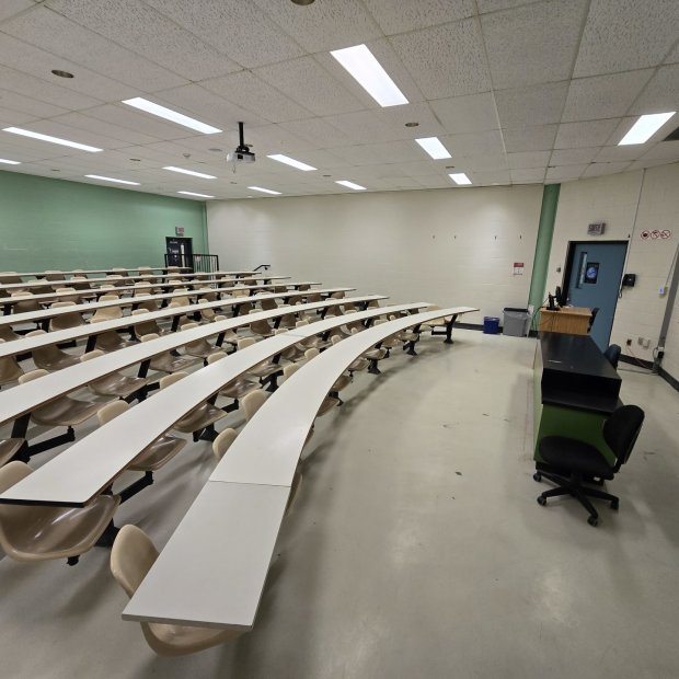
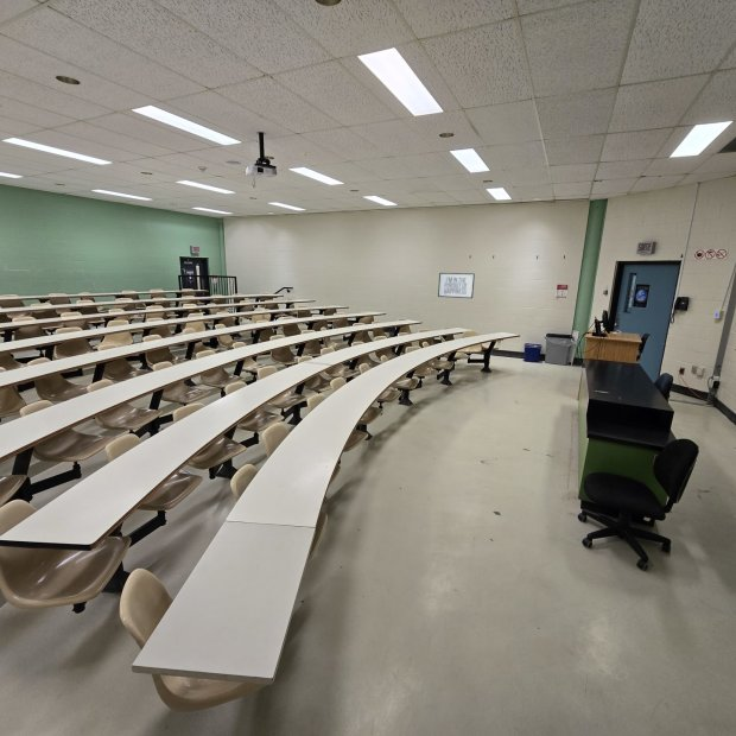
+ mirror (456, 285)
